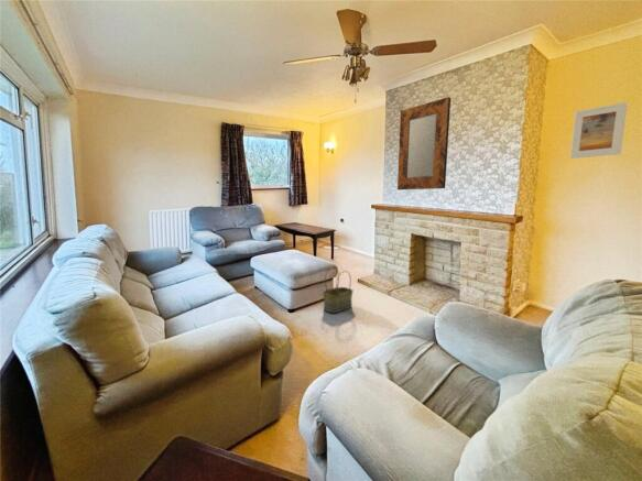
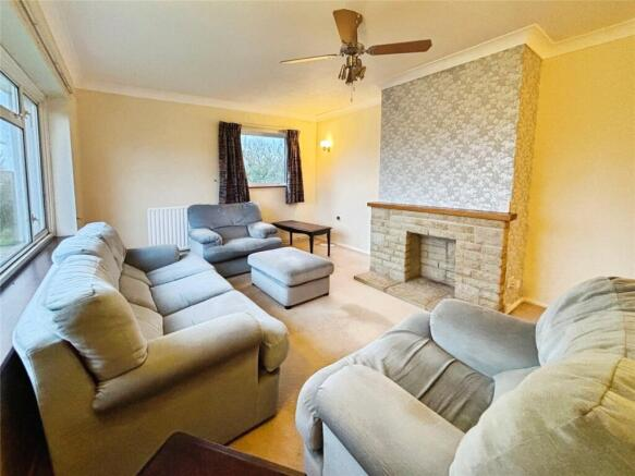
- home mirror (421, 147)
- basket (338, 288)
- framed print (597, 132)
